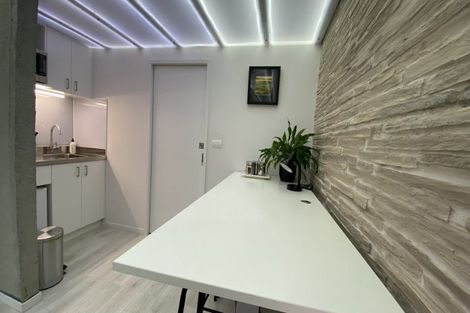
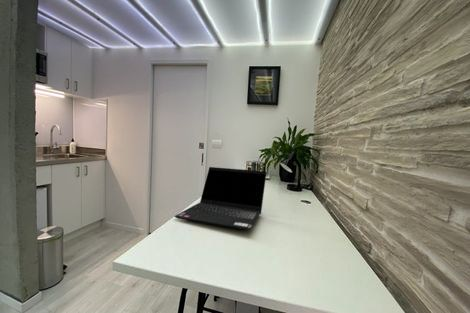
+ laptop computer (225, 192)
